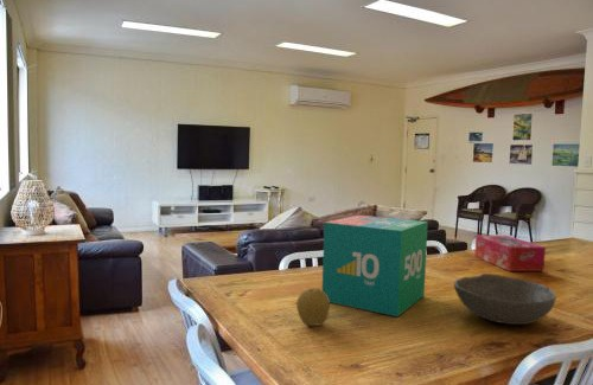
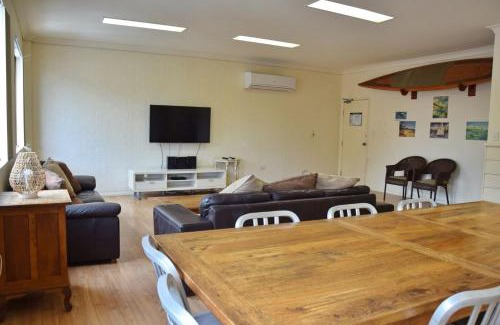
- tissue box (508, 251)
- bowl (502, 301)
- fruit (312, 306)
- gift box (375, 259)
